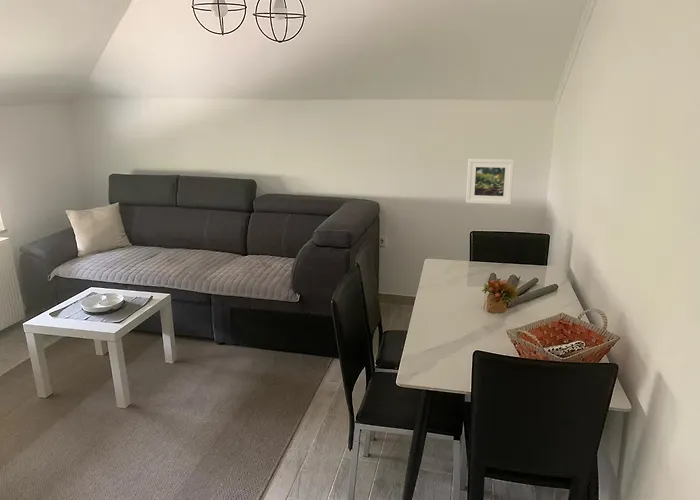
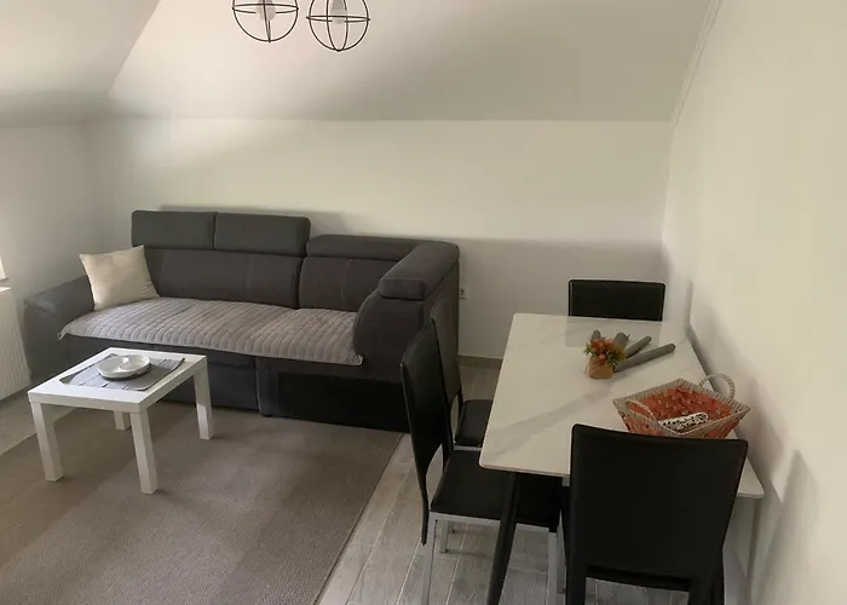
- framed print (489, 181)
